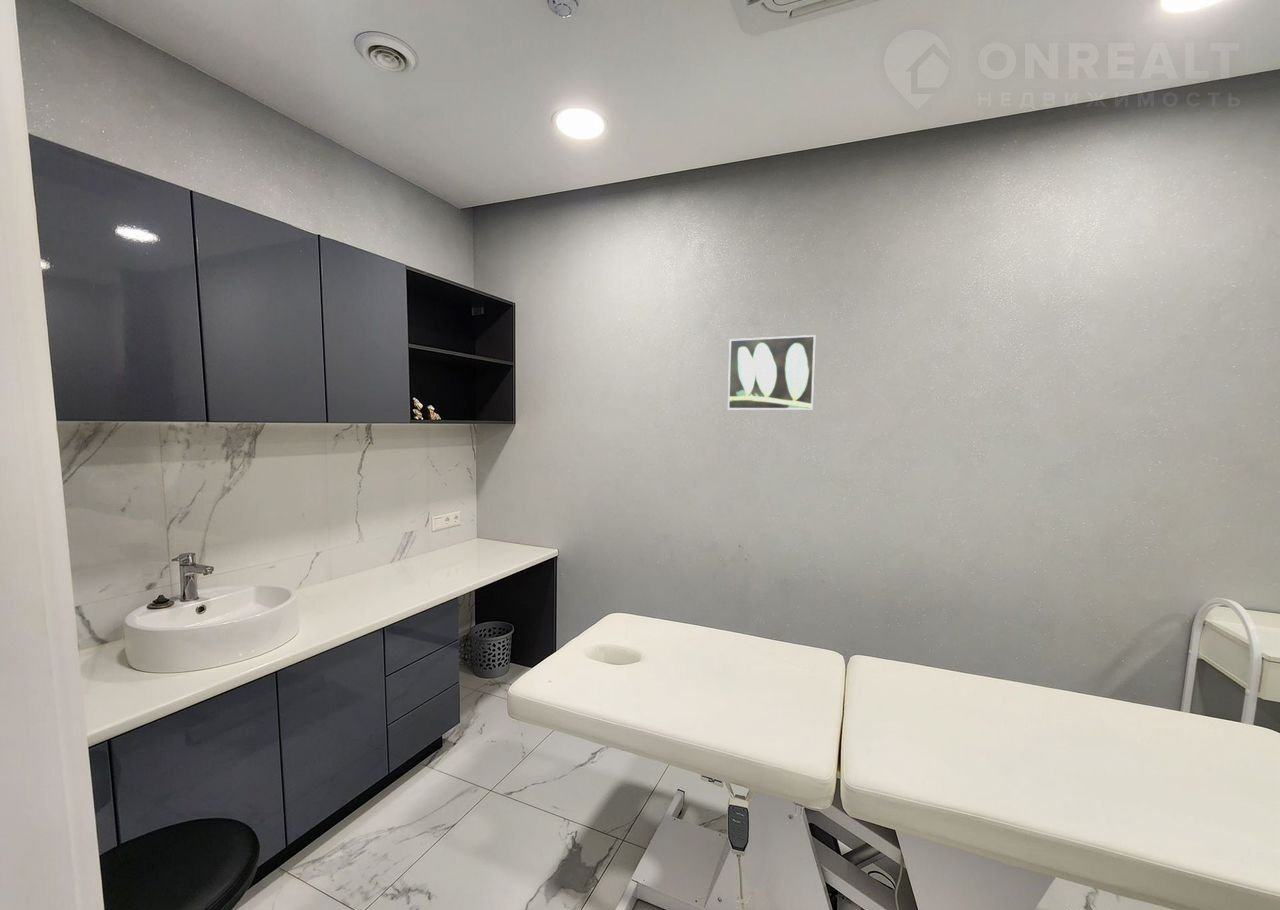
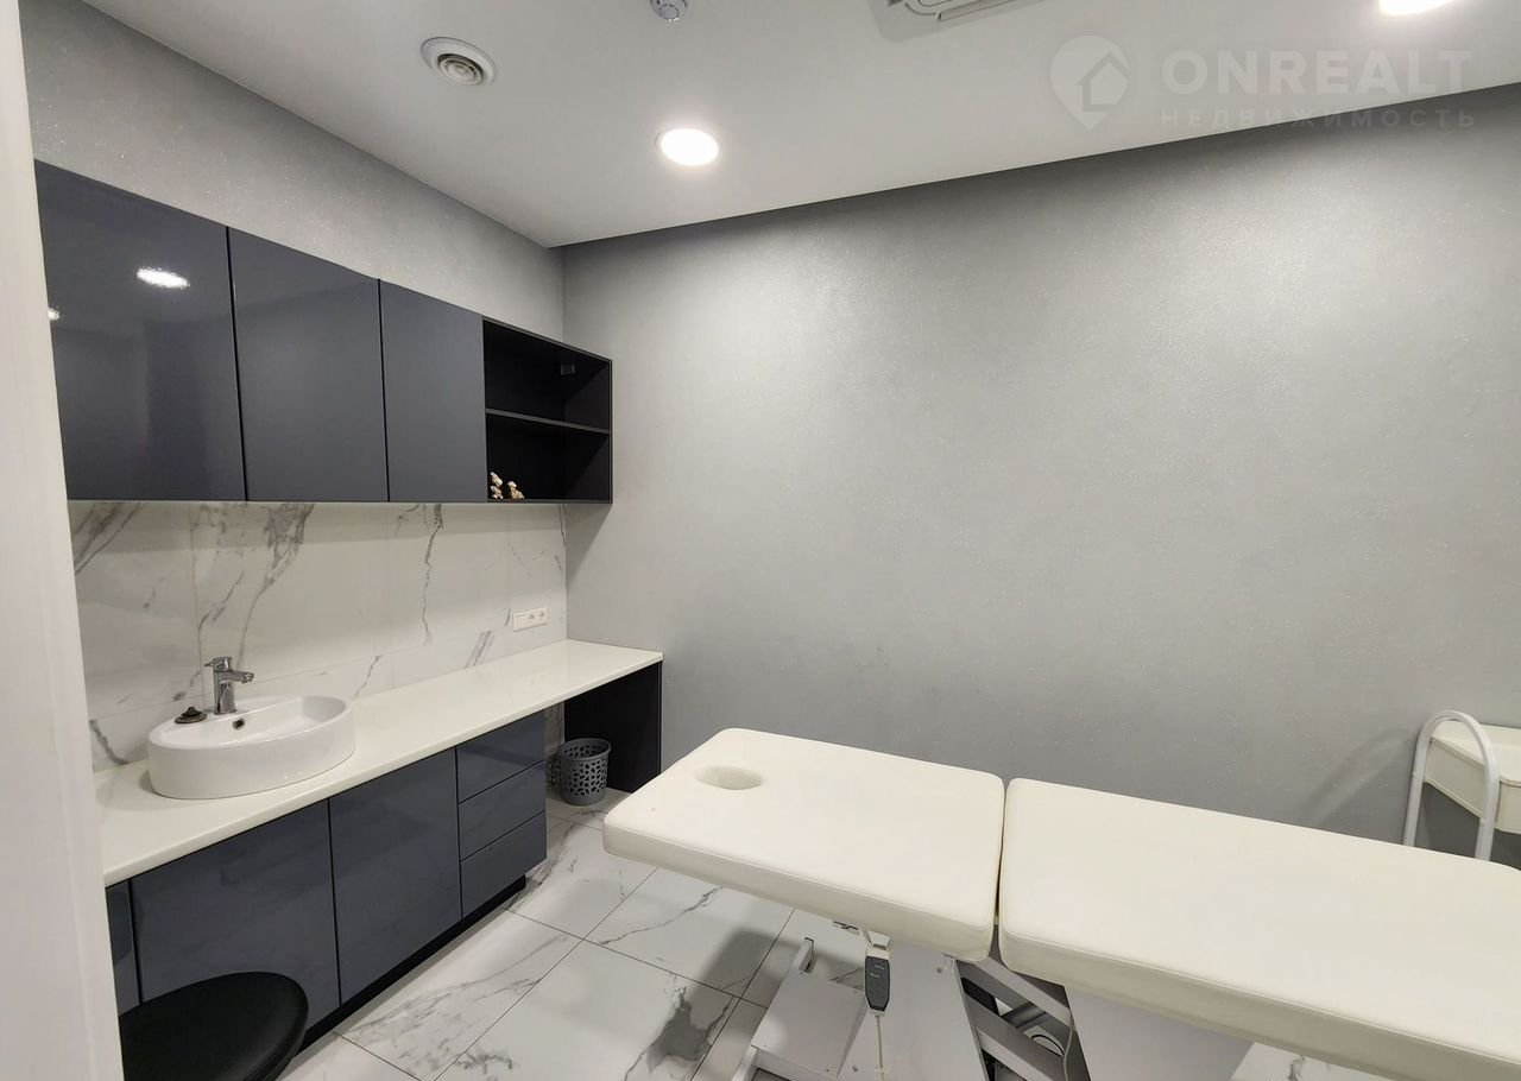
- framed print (770, 373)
